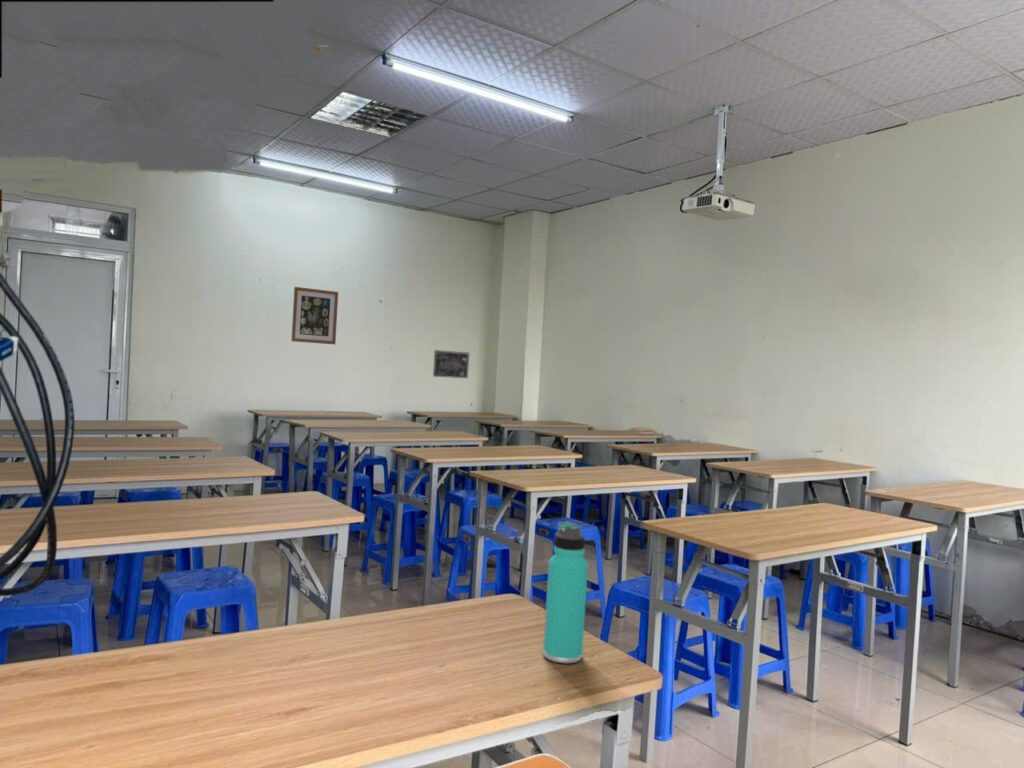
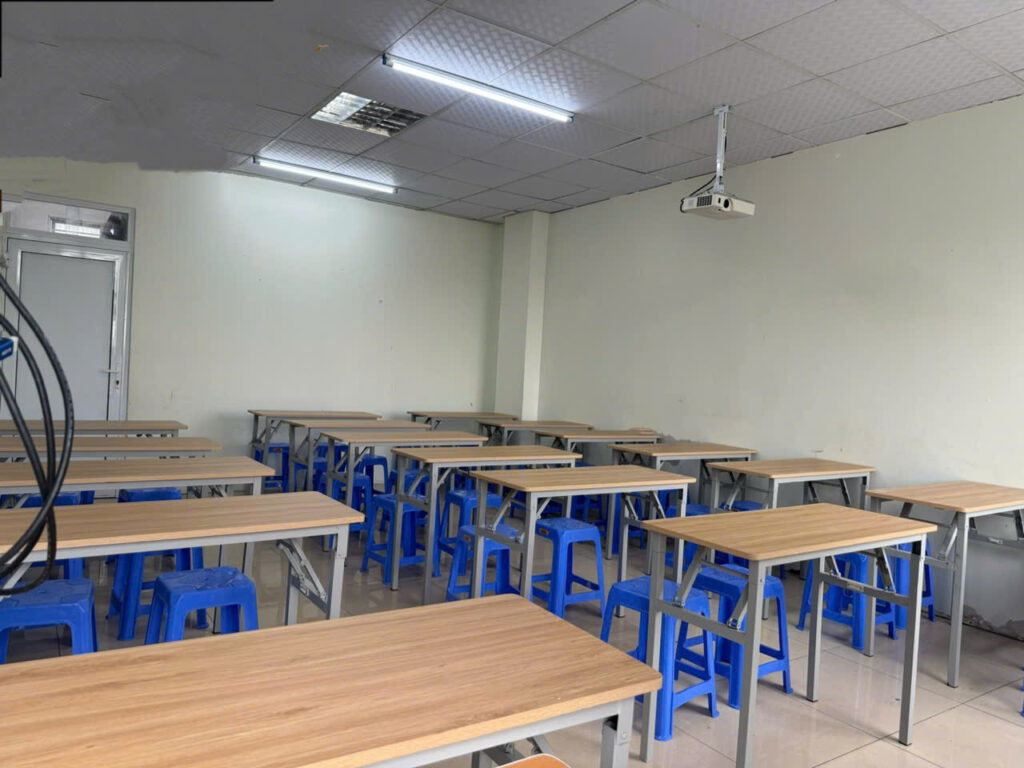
- thermos bottle (566, 590)
- wall art (315, 316)
- wall art (451, 364)
